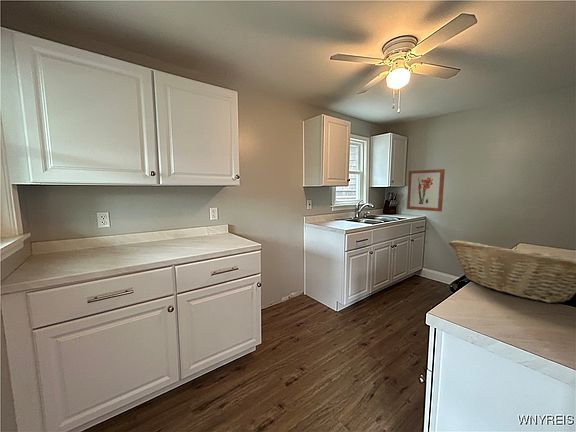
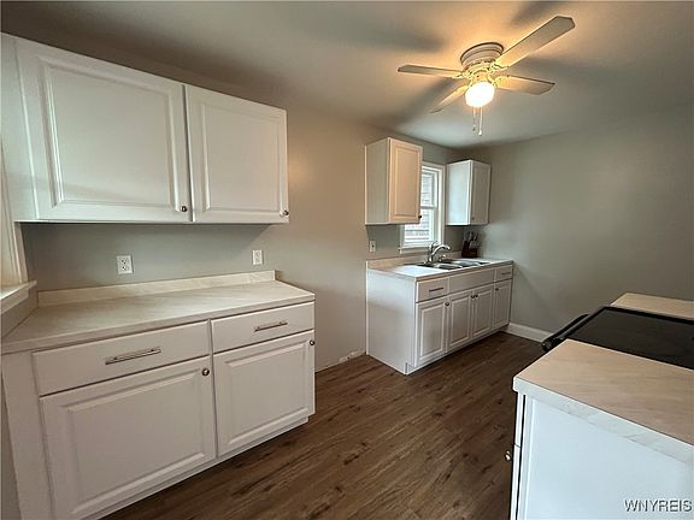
- wall art (424, 190)
- fruit basket (512, 264)
